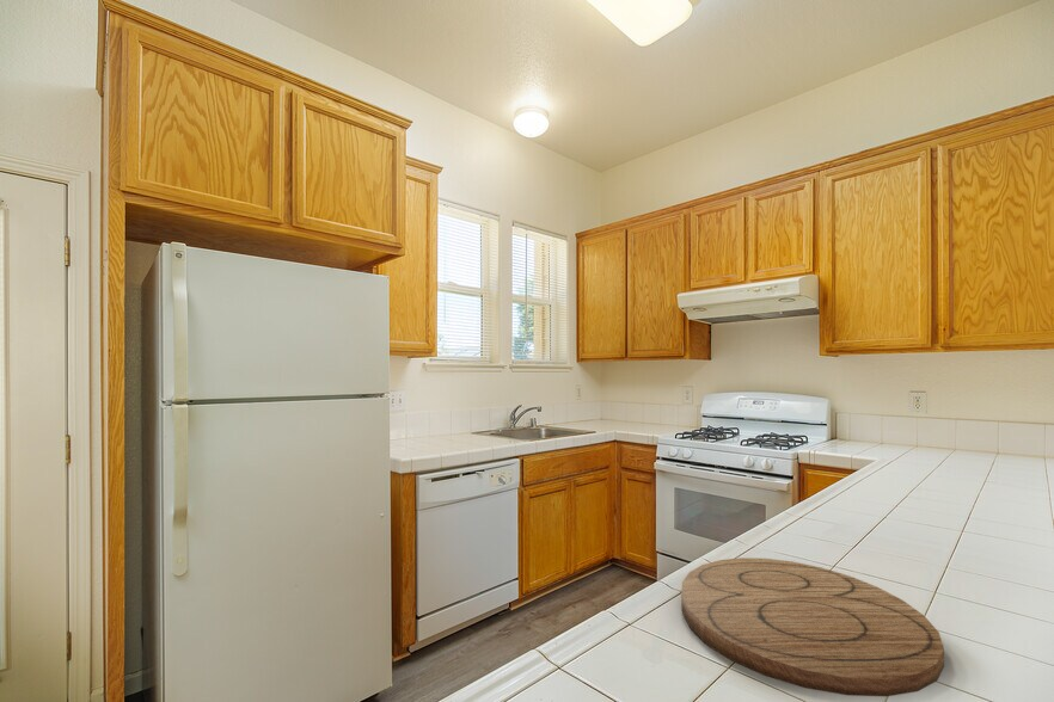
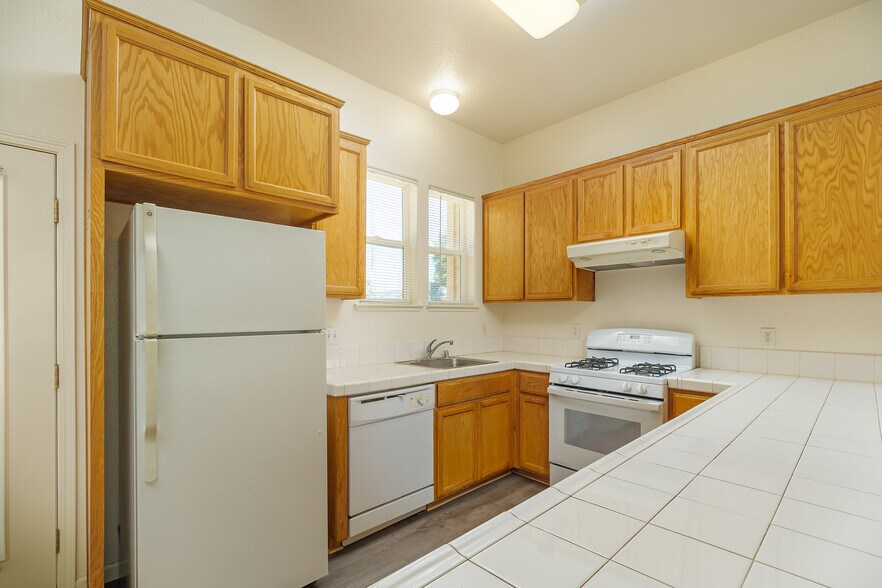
- cutting board (797, 612)
